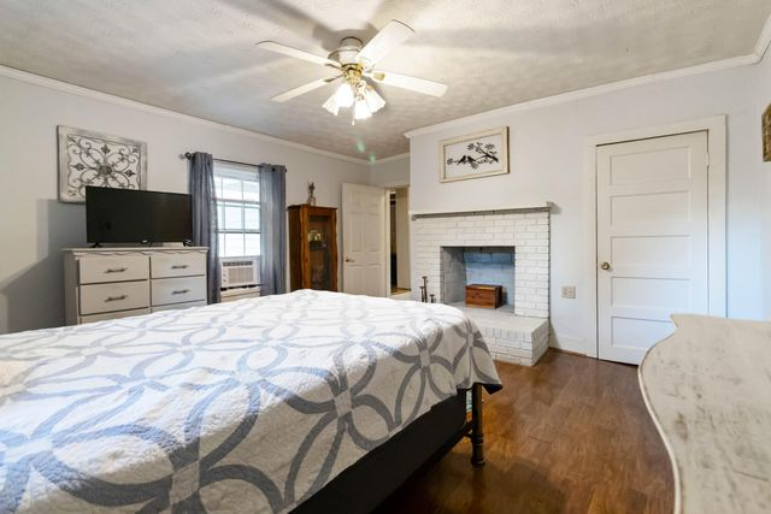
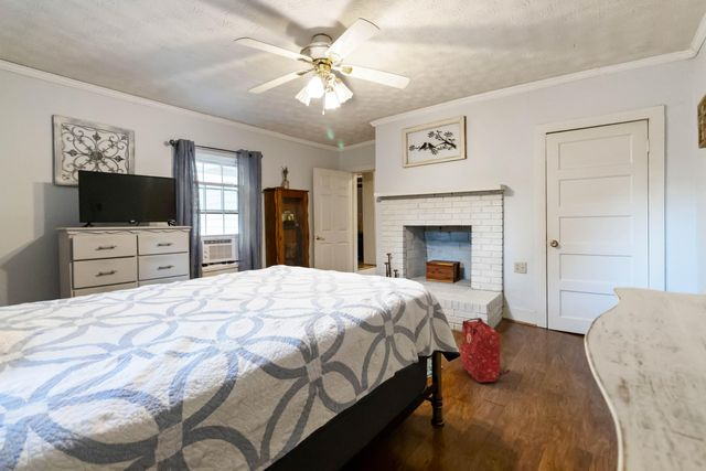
+ backpack (482, 345)
